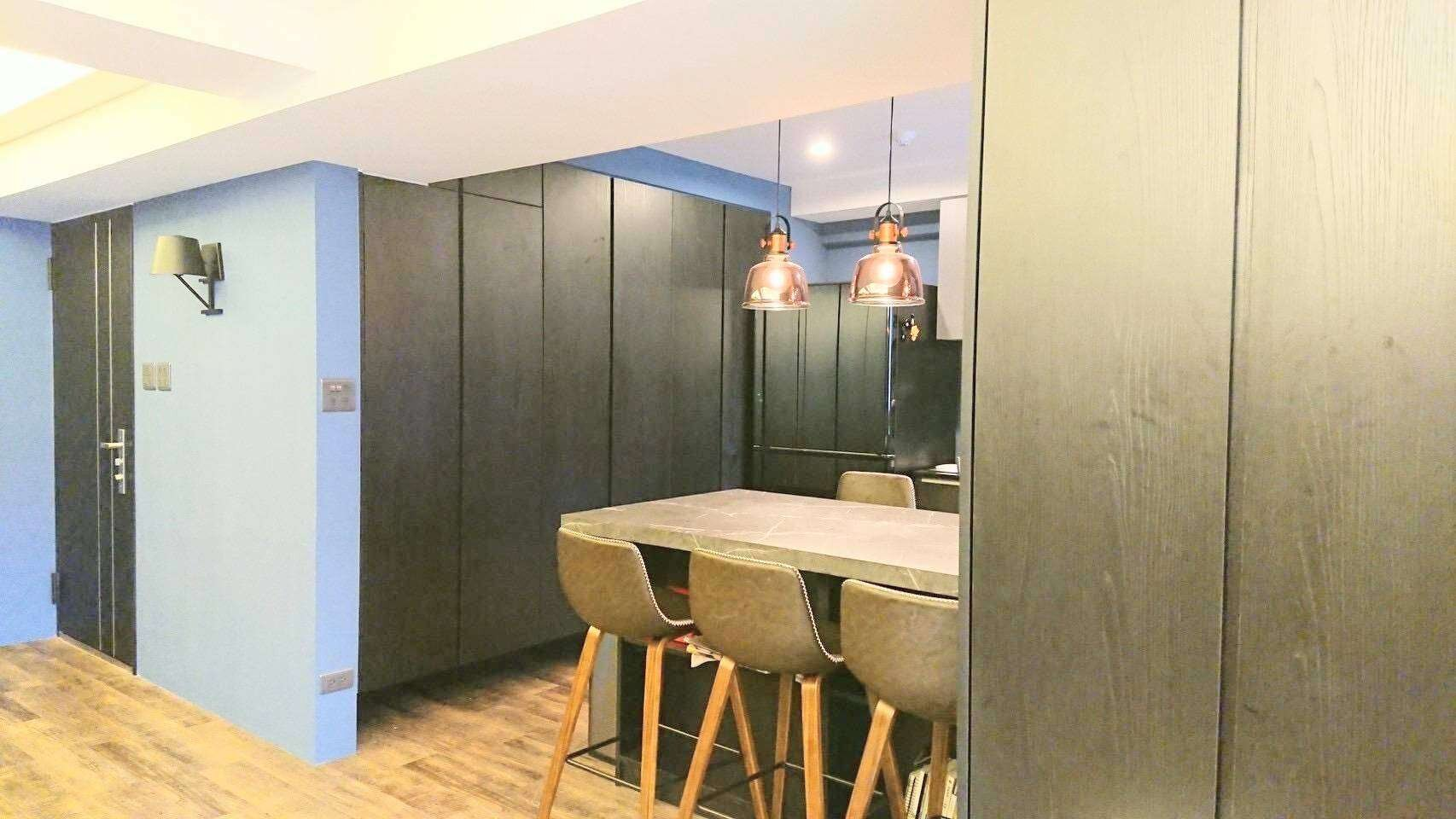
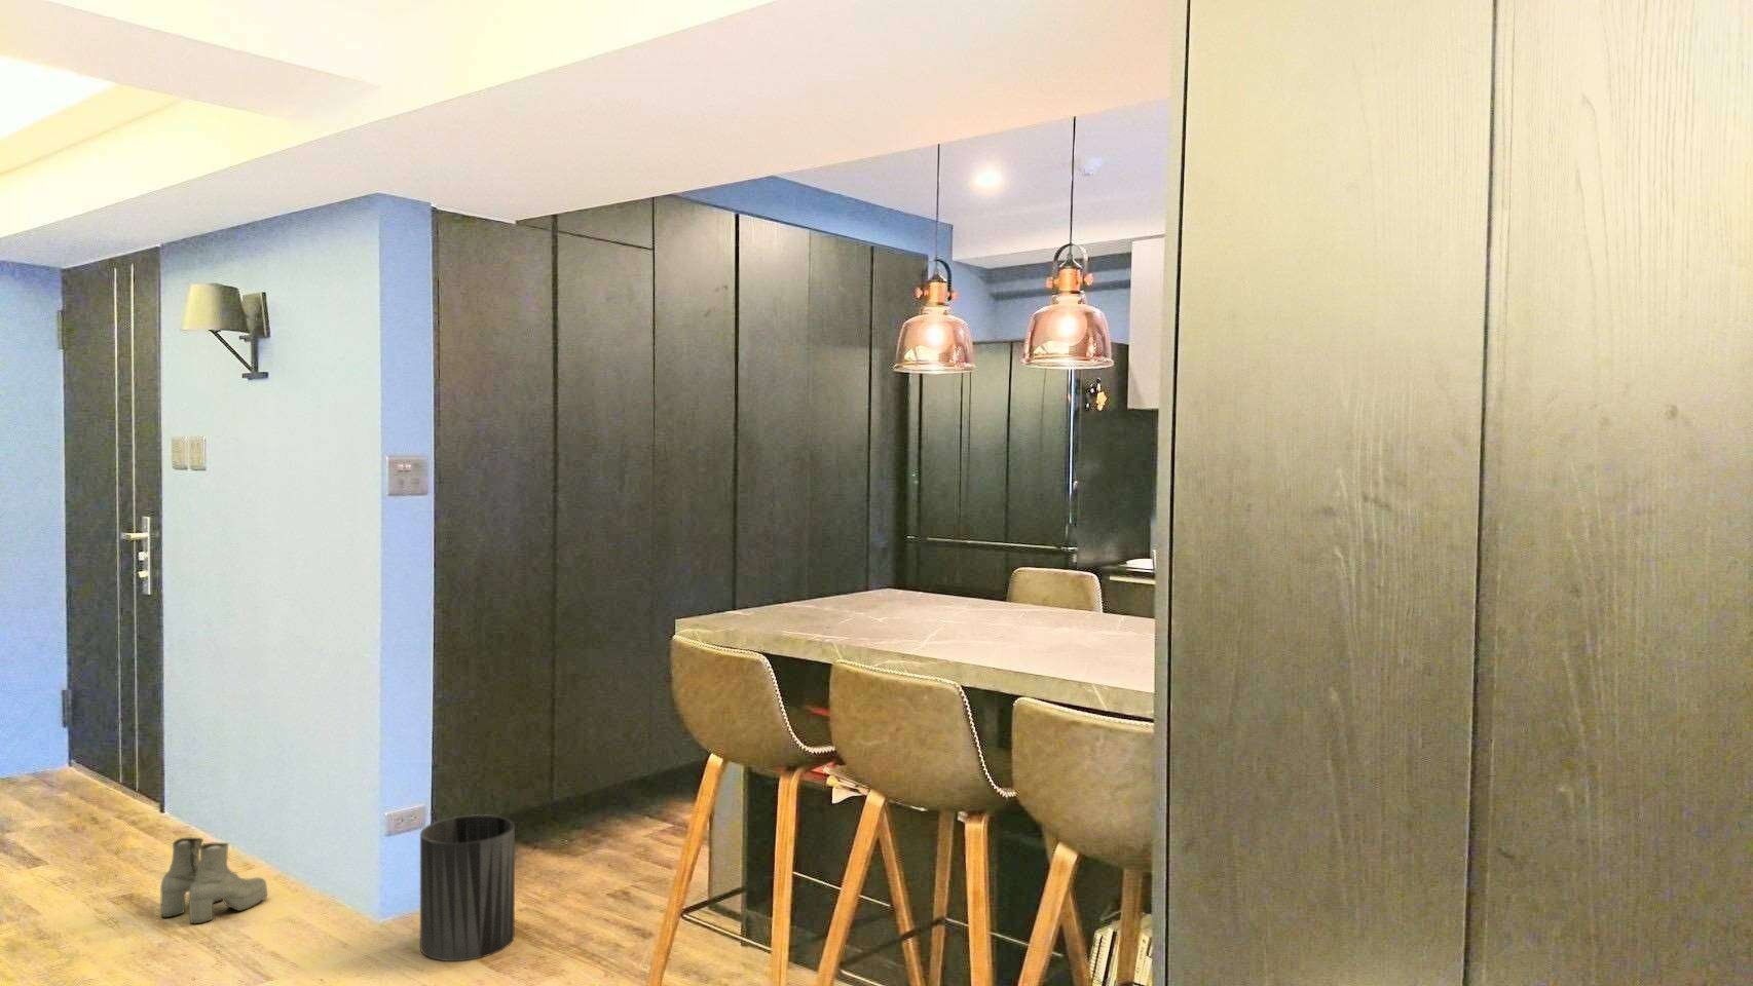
+ trash can (467, 885)
+ boots (214, 872)
